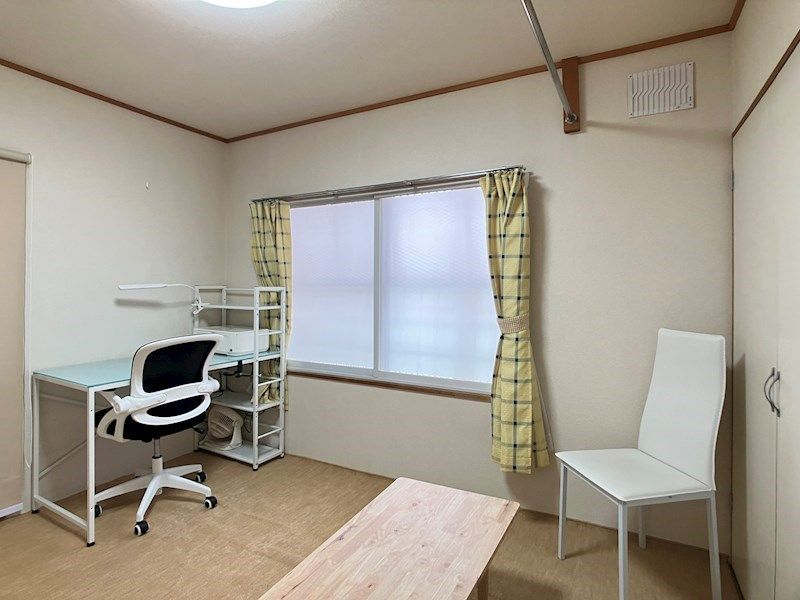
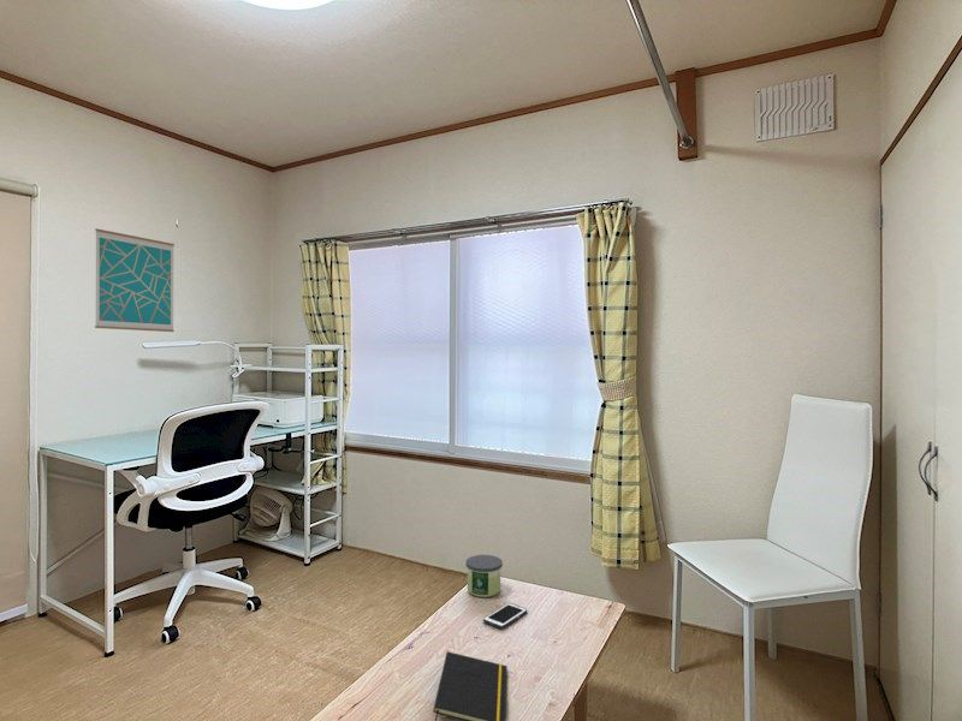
+ notepad (473, 687)
+ cell phone (505, 615)
+ wall art (136, 282)
+ candle (483, 576)
